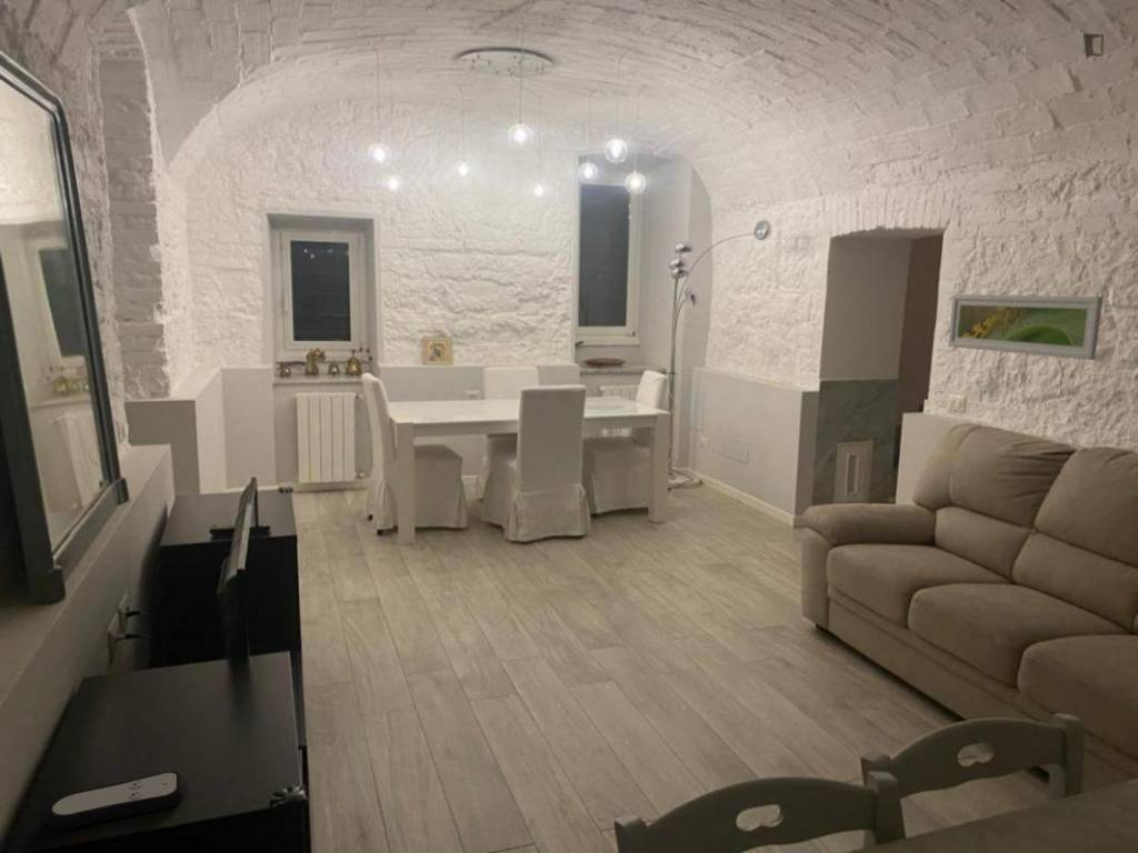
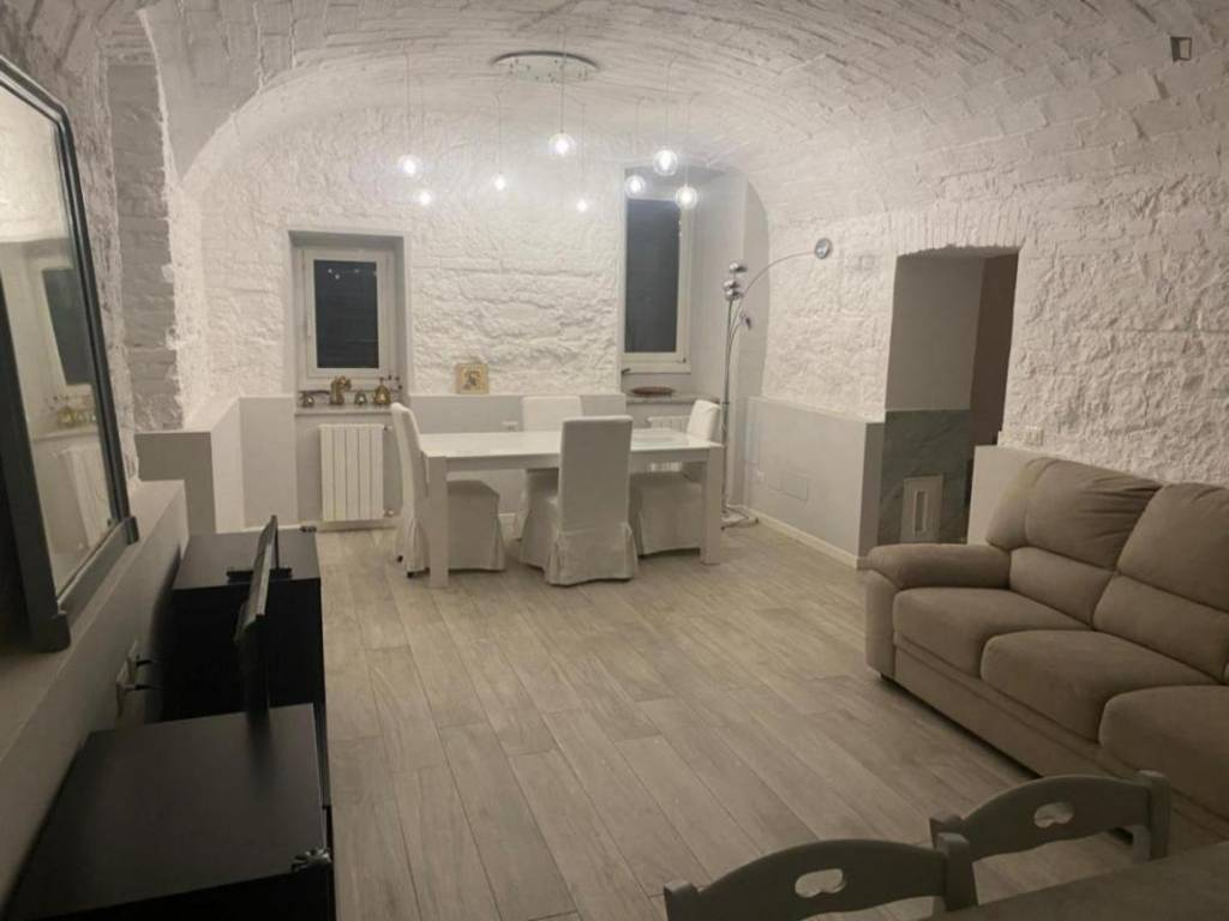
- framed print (1017, 323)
- remote control (118, 800)
